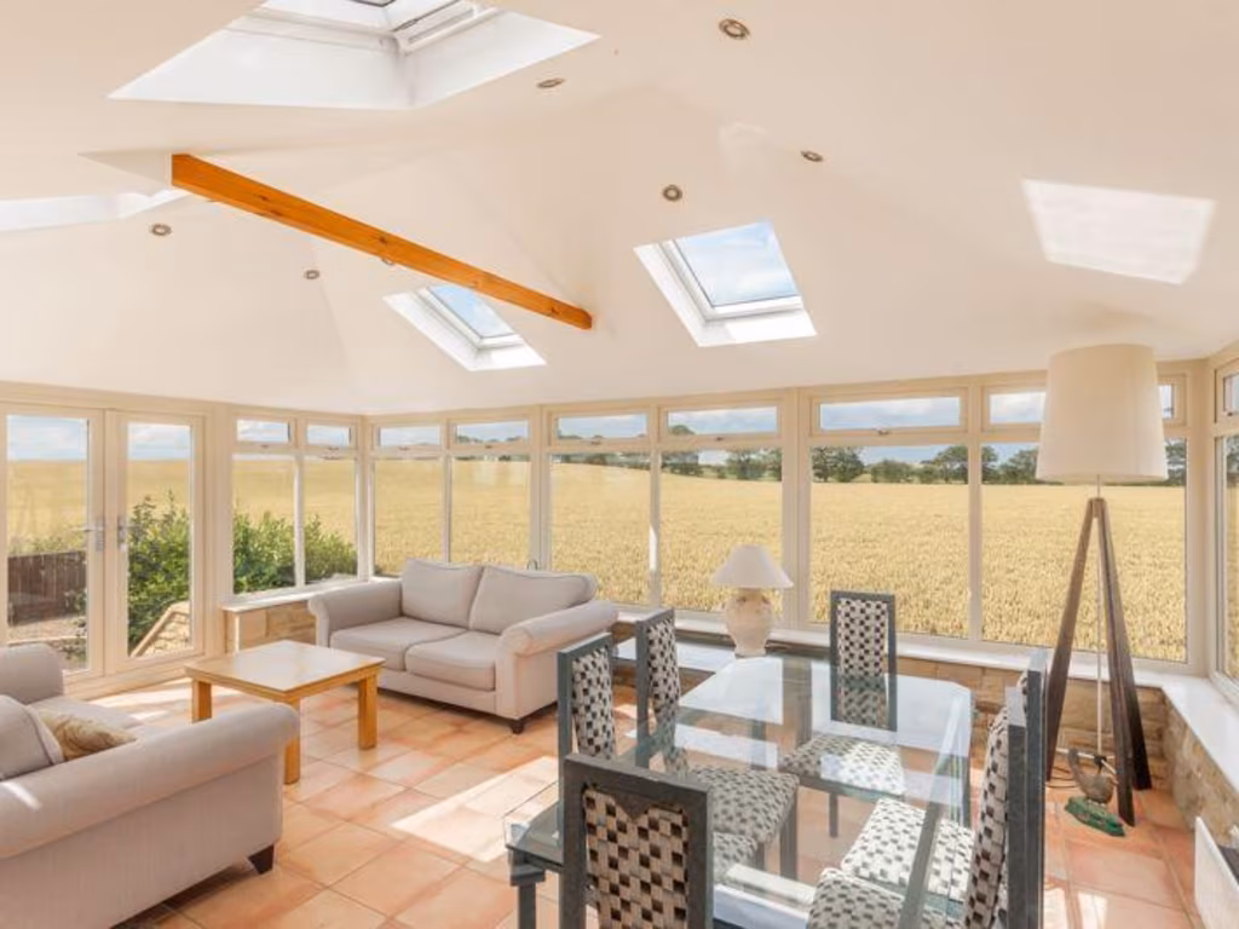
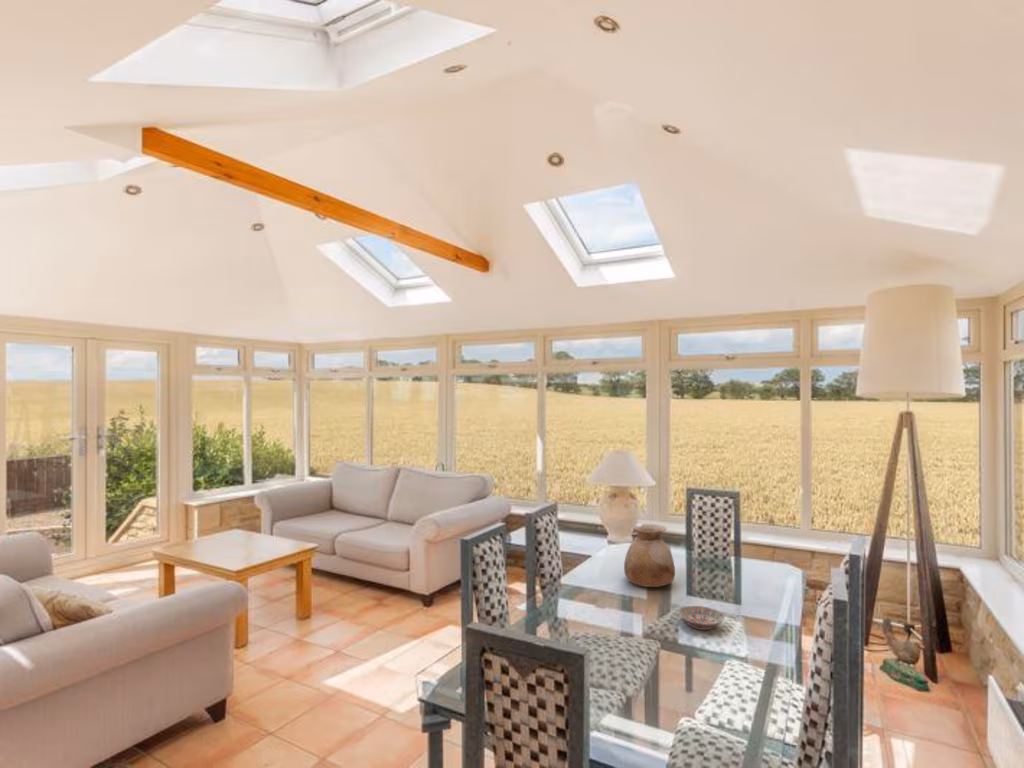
+ vase (649, 554)
+ bowl (701, 619)
